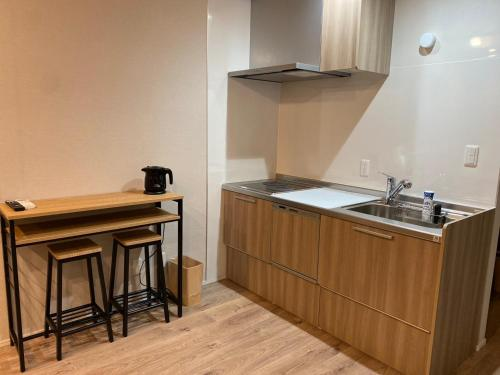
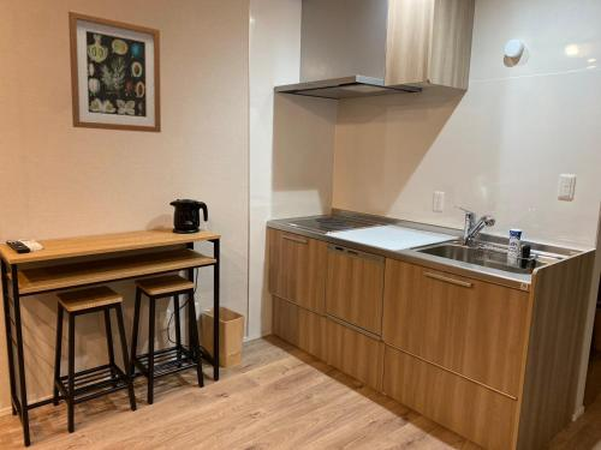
+ wall art (118, 76)
